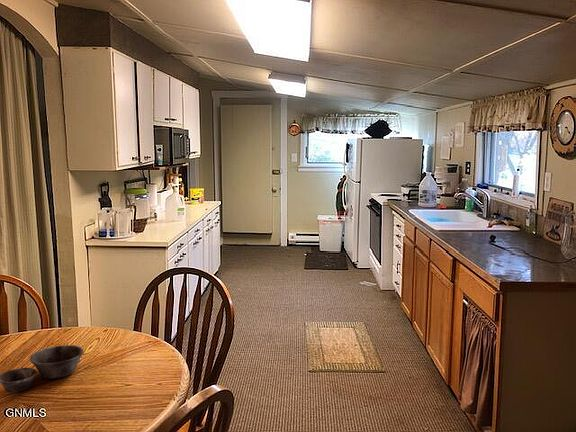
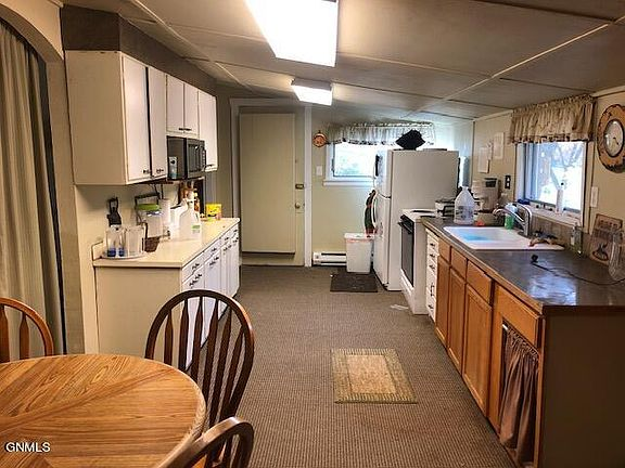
- bowl (42, 368)
